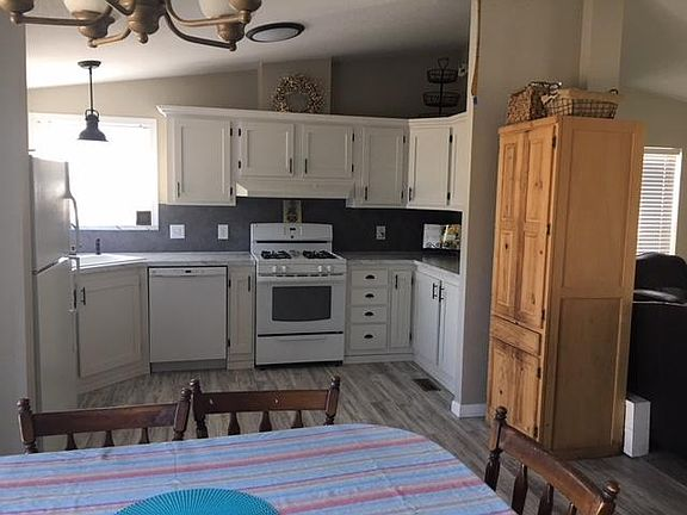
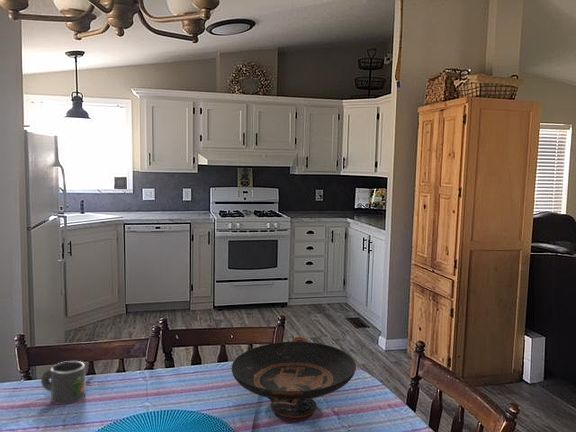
+ decorative bowl (293, 383)
+ mug (63, 381)
